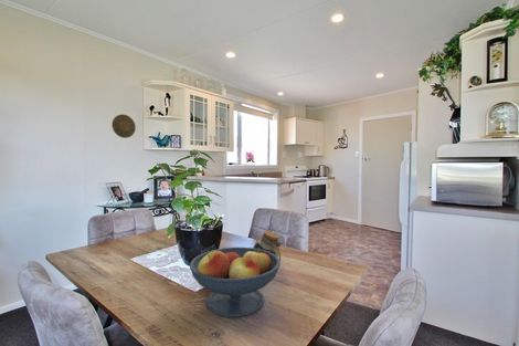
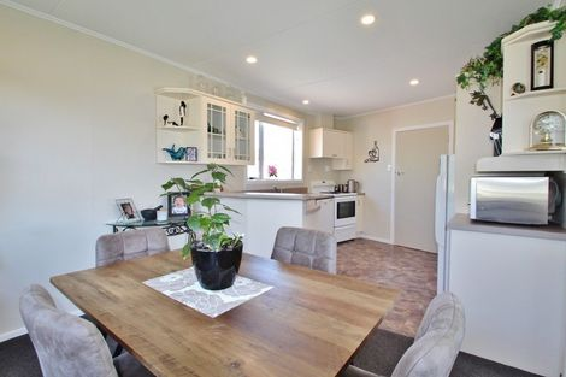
- fruit bowl (235, 273)
- jar (266, 248)
- decorative plate (124, 126)
